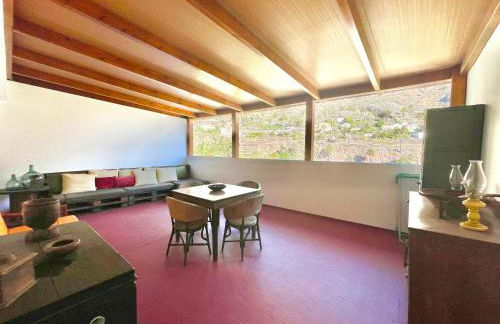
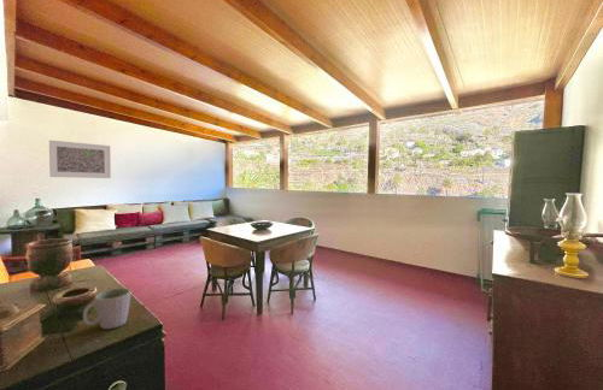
+ mug (107, 311)
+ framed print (81, 160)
